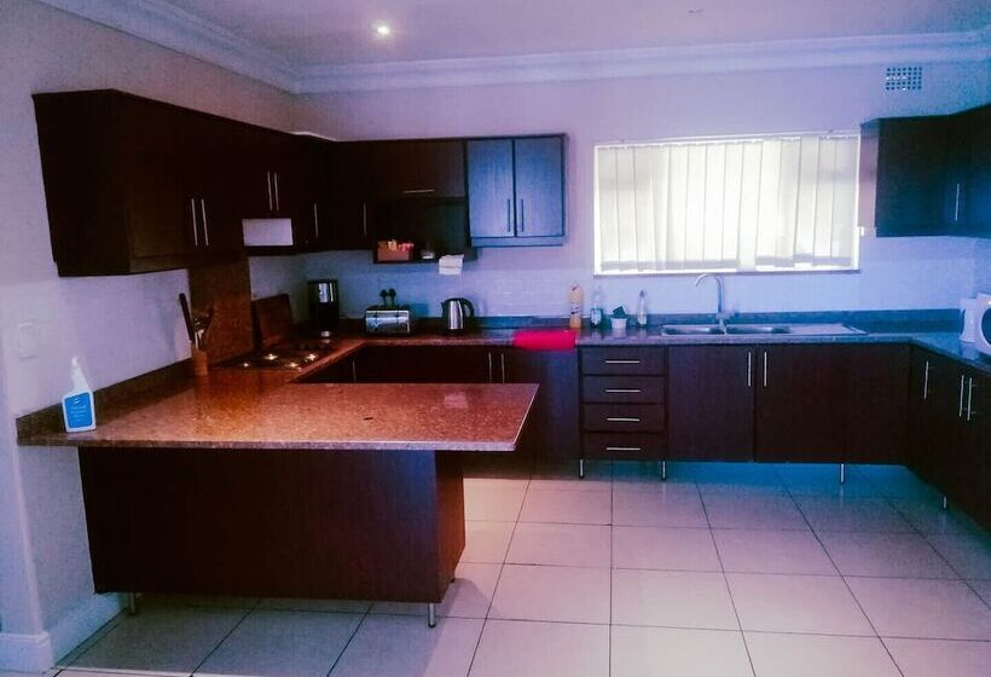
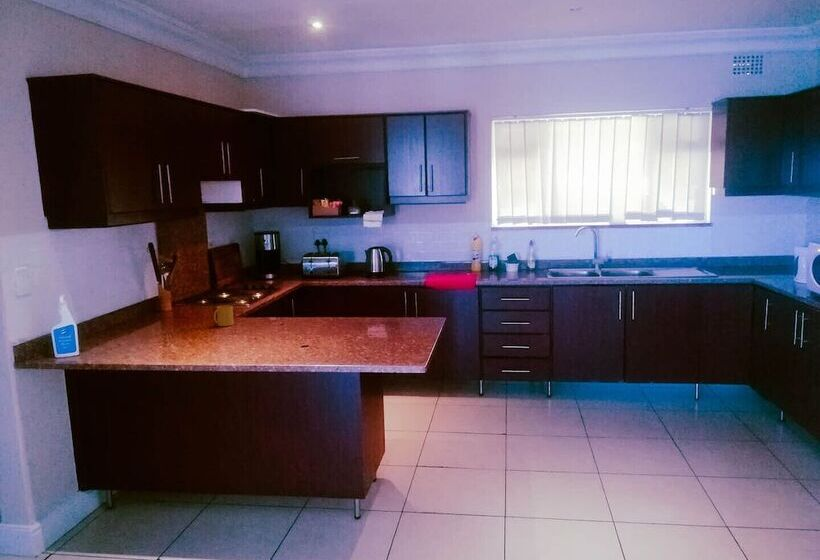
+ mug (222, 316)
